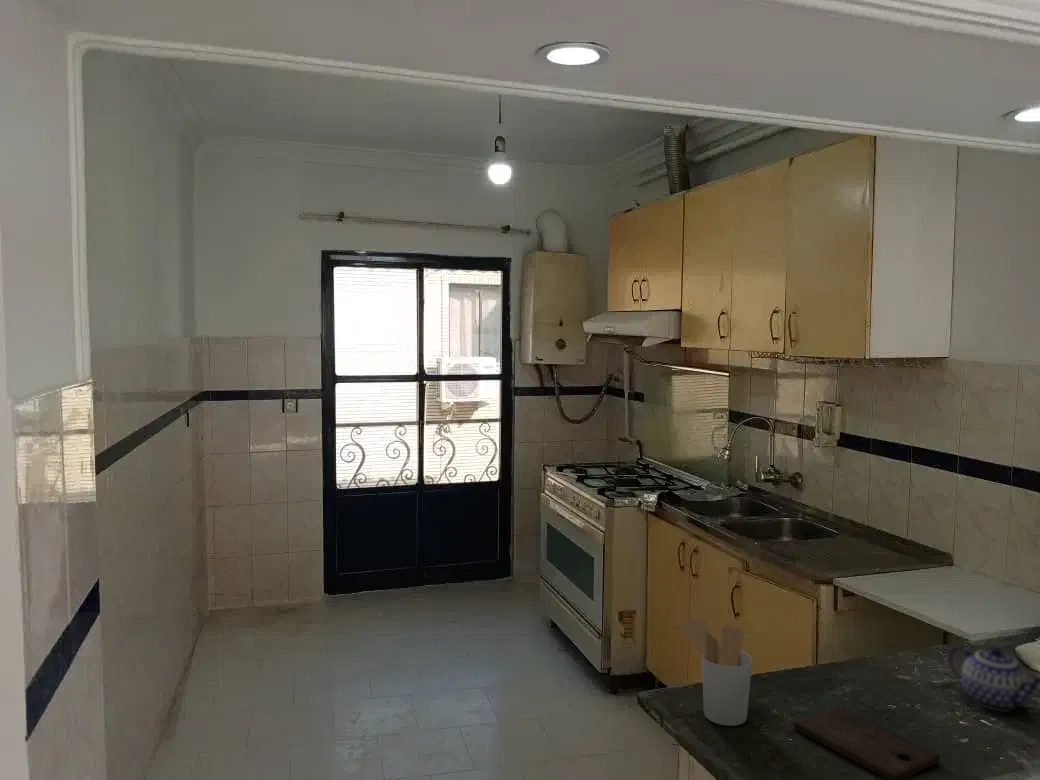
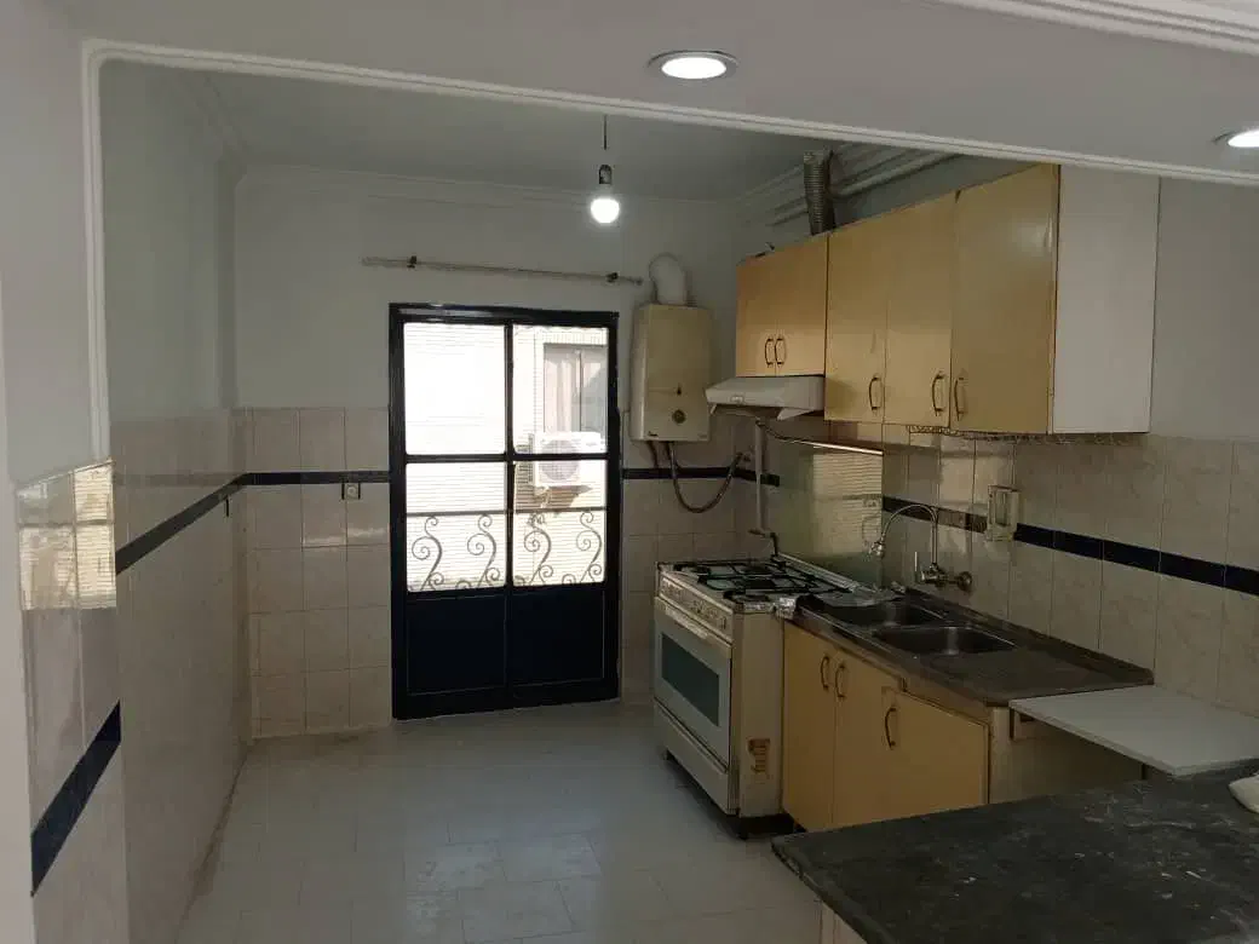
- cutting board (863, 740)
- teapot (995, 675)
- utensil holder (714, 667)
